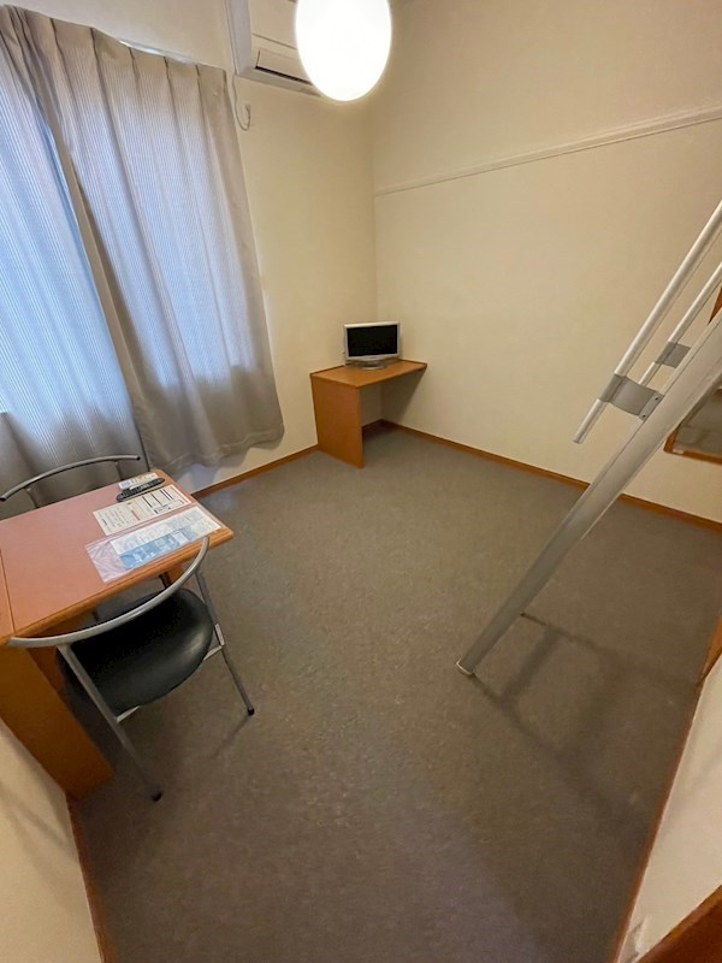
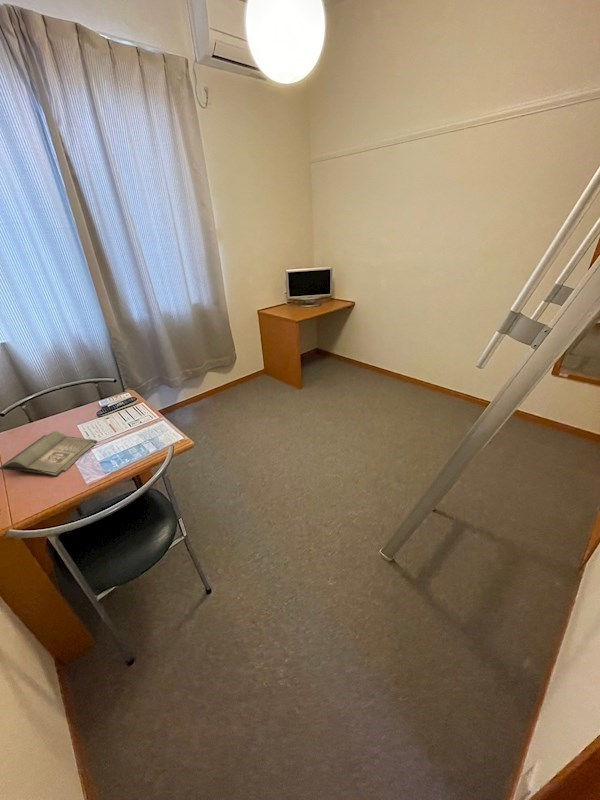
+ hardback book (50, 450)
